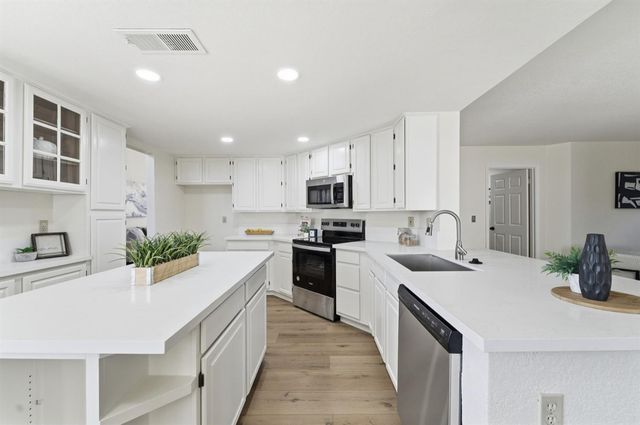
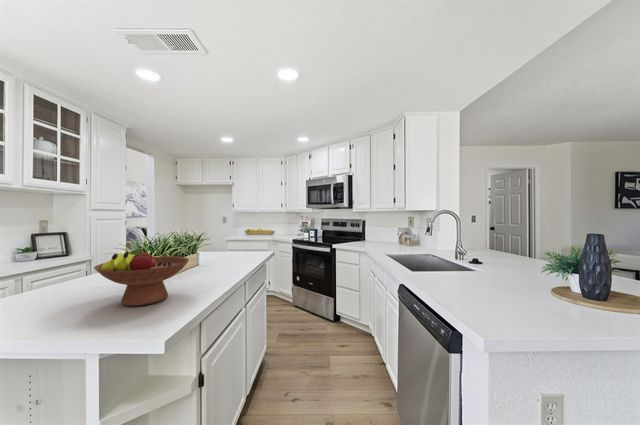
+ fruit bowl (145, 274)
